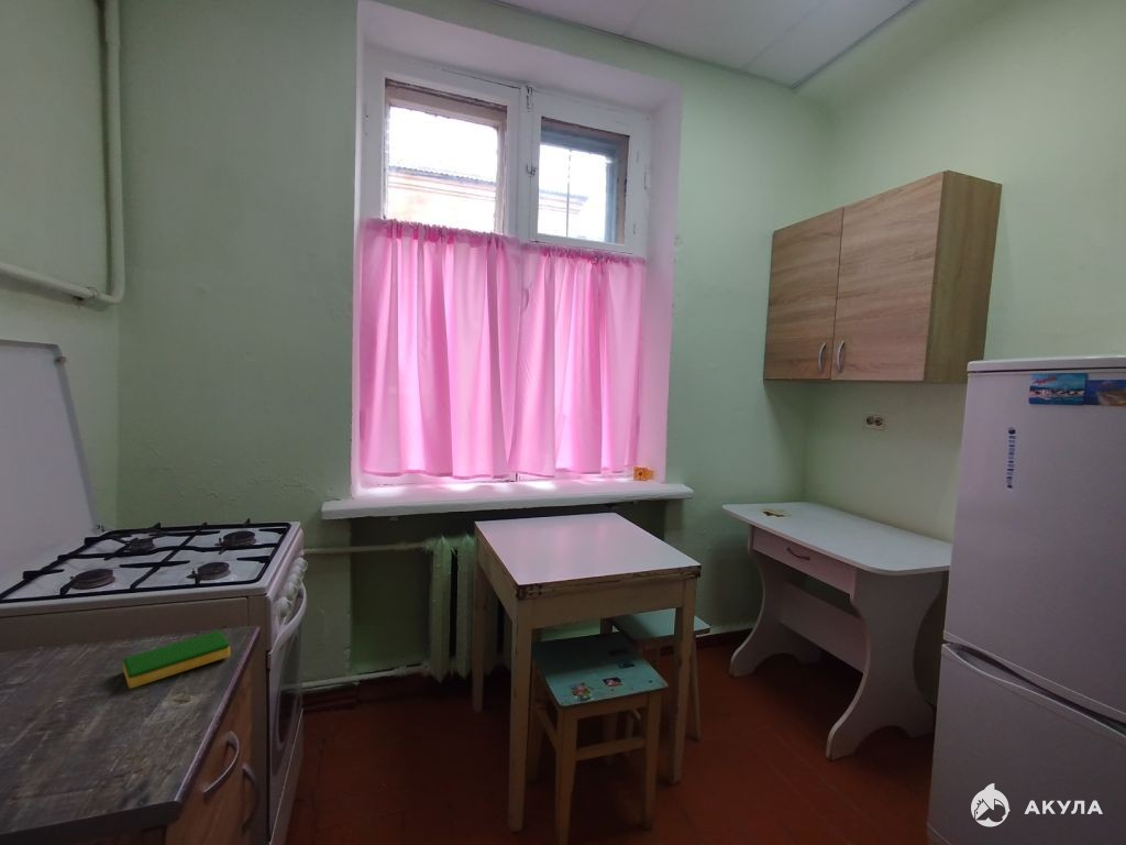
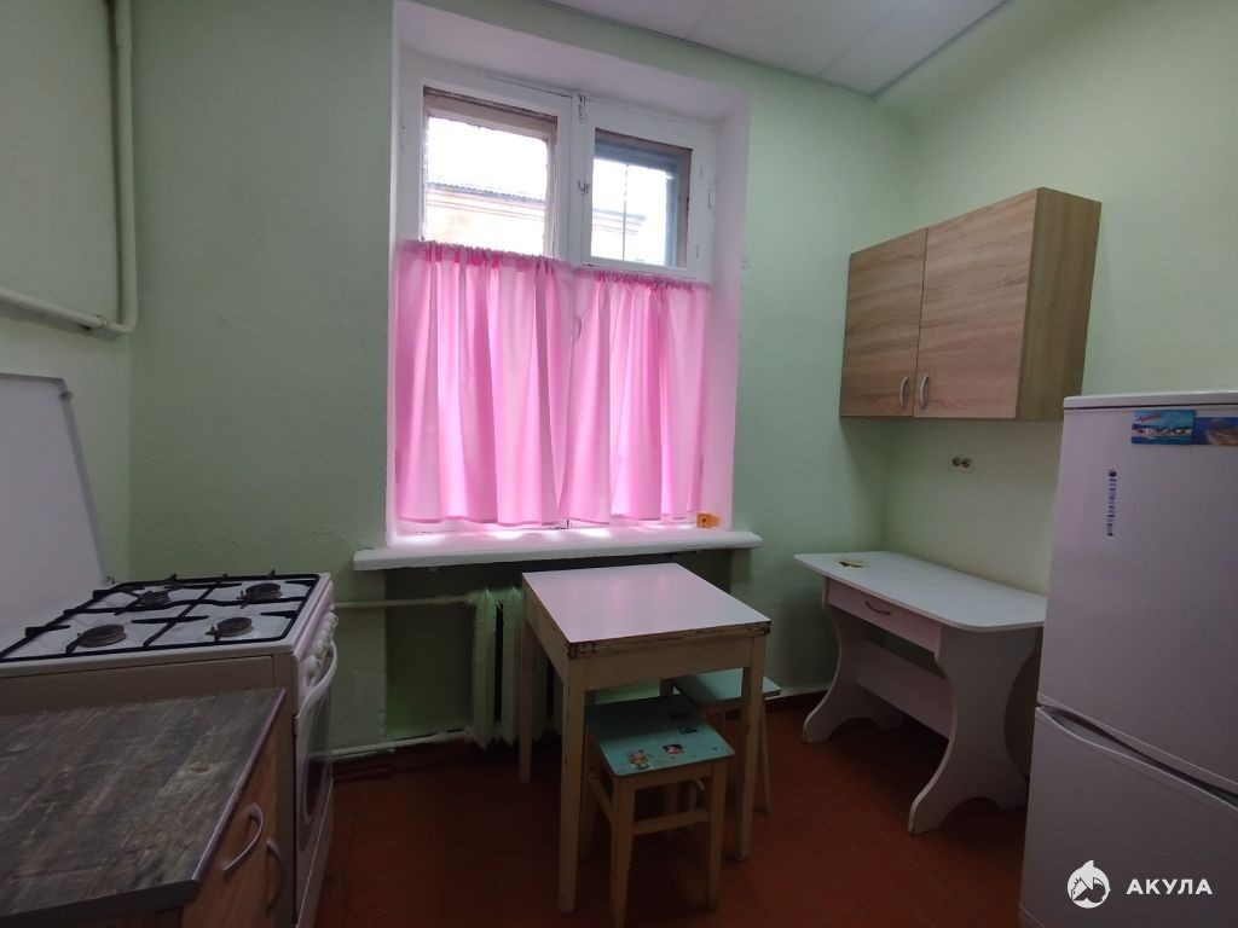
- dish sponge (178, 657)
